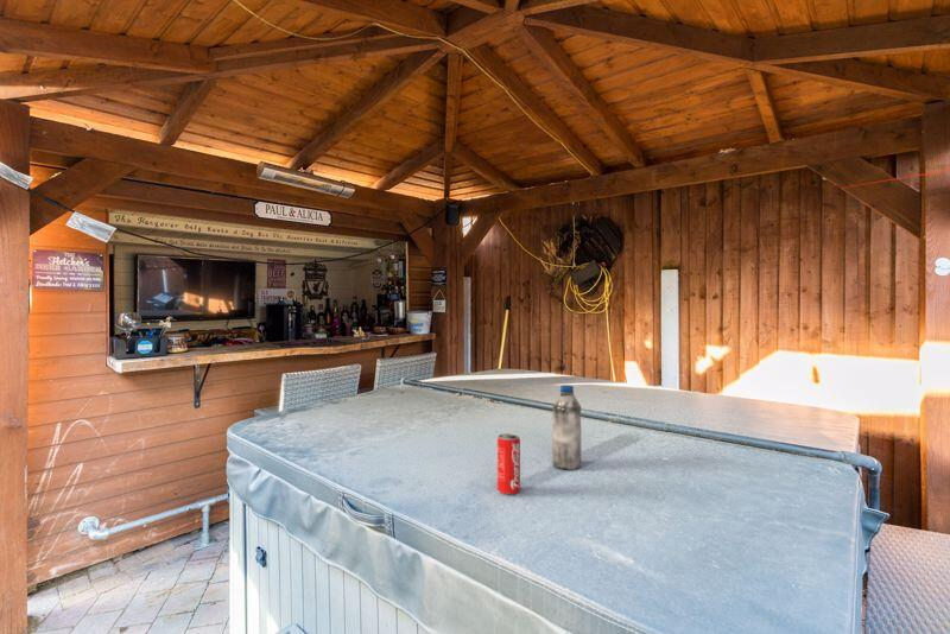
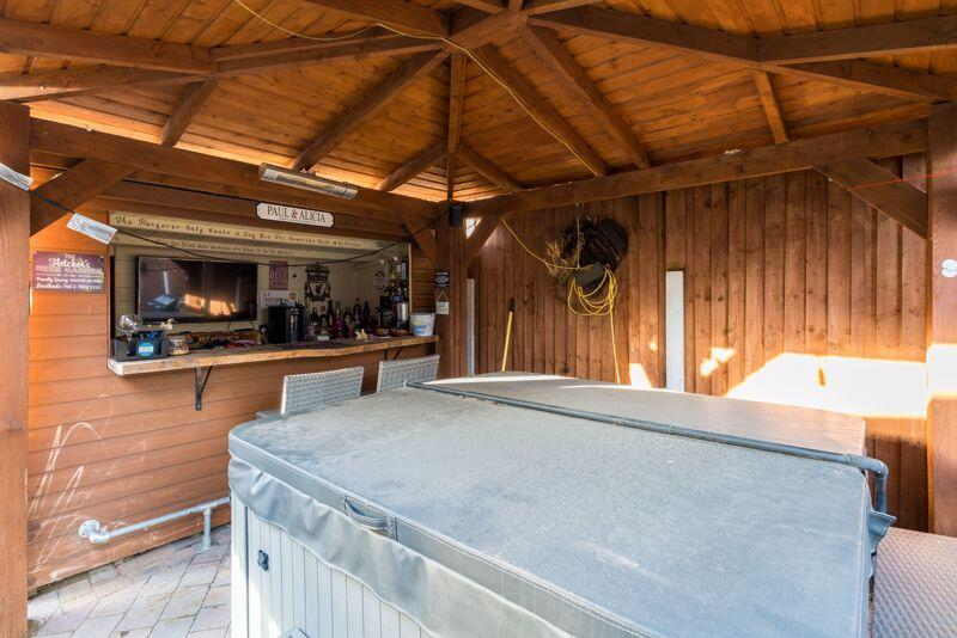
- water bottle (566, 425)
- beverage can (508, 463)
